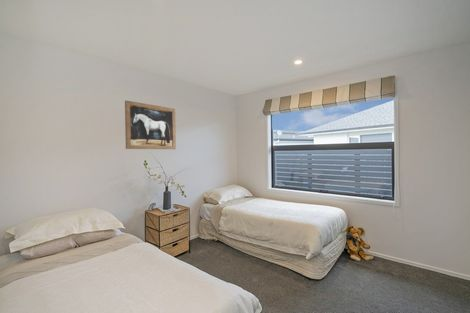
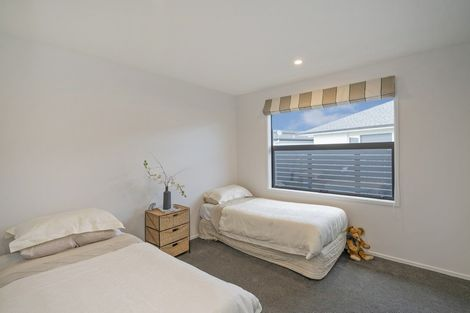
- wall art (152, 127)
